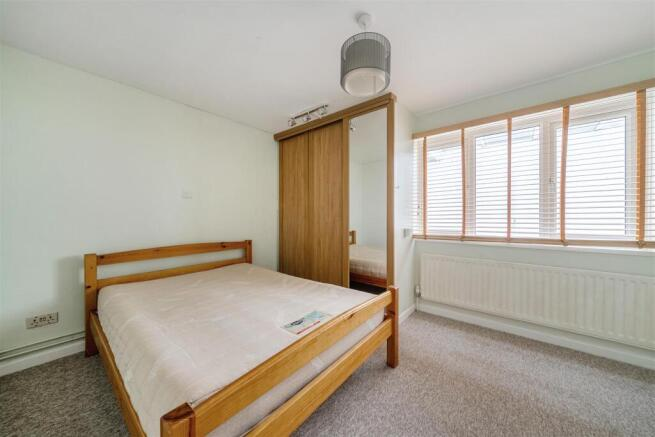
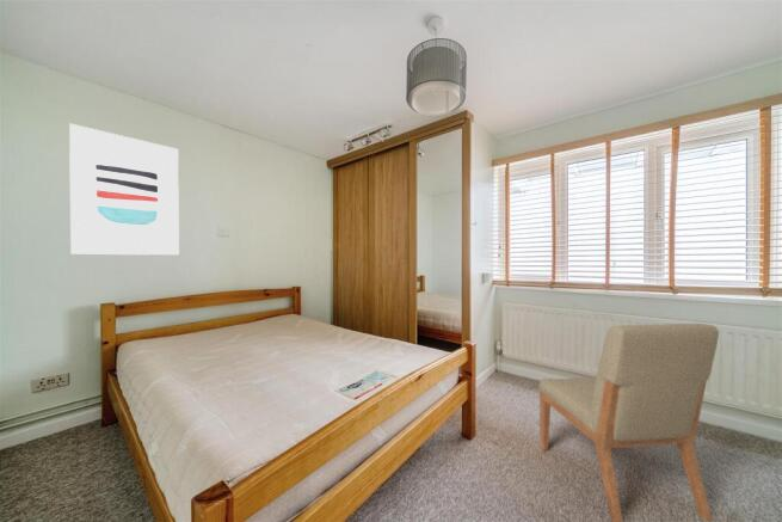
+ wall art (129, 196)
+ chair (612, 395)
